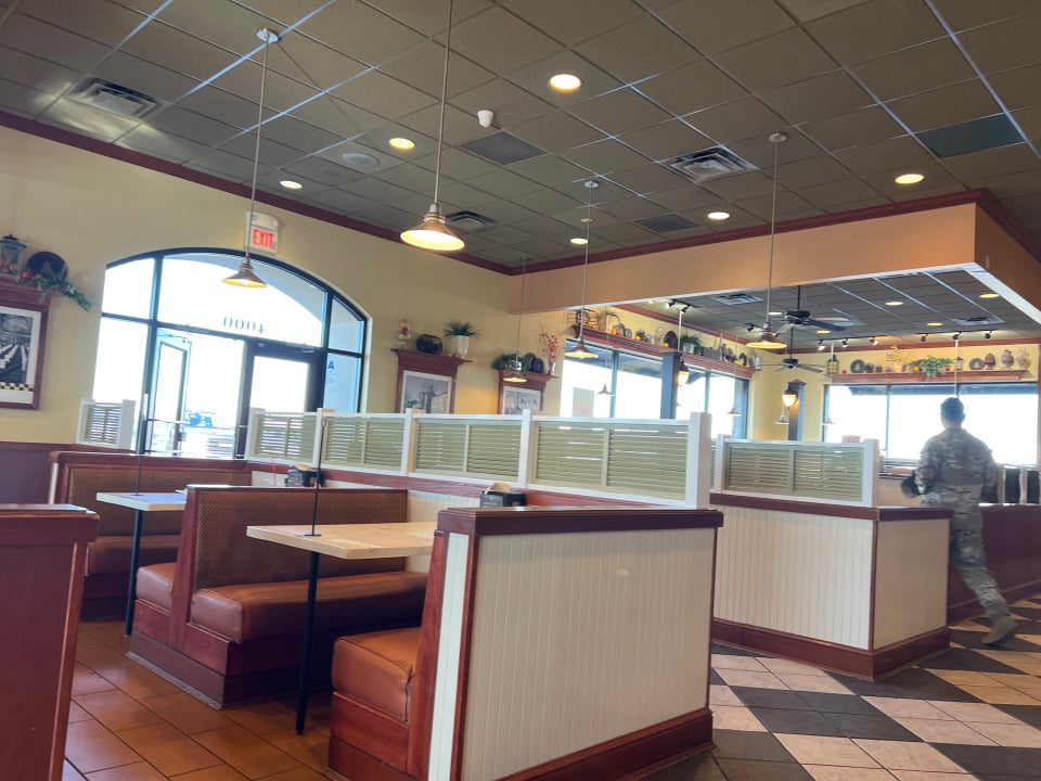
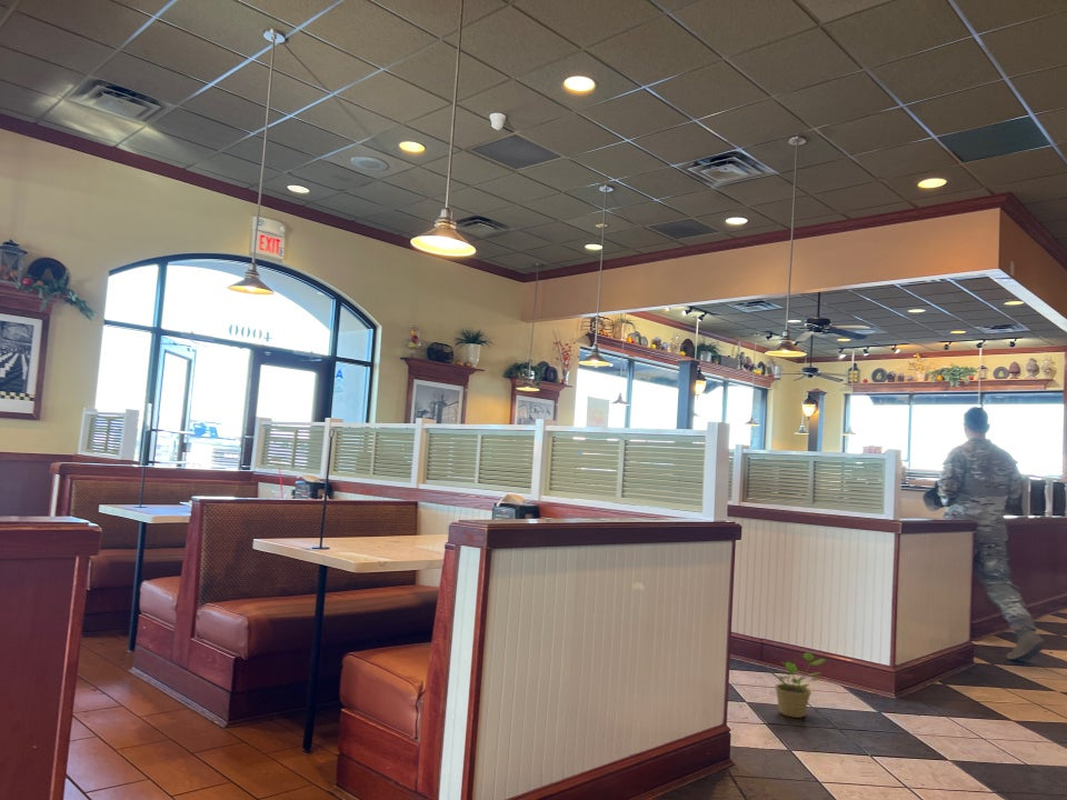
+ potted plant (794, 684)
